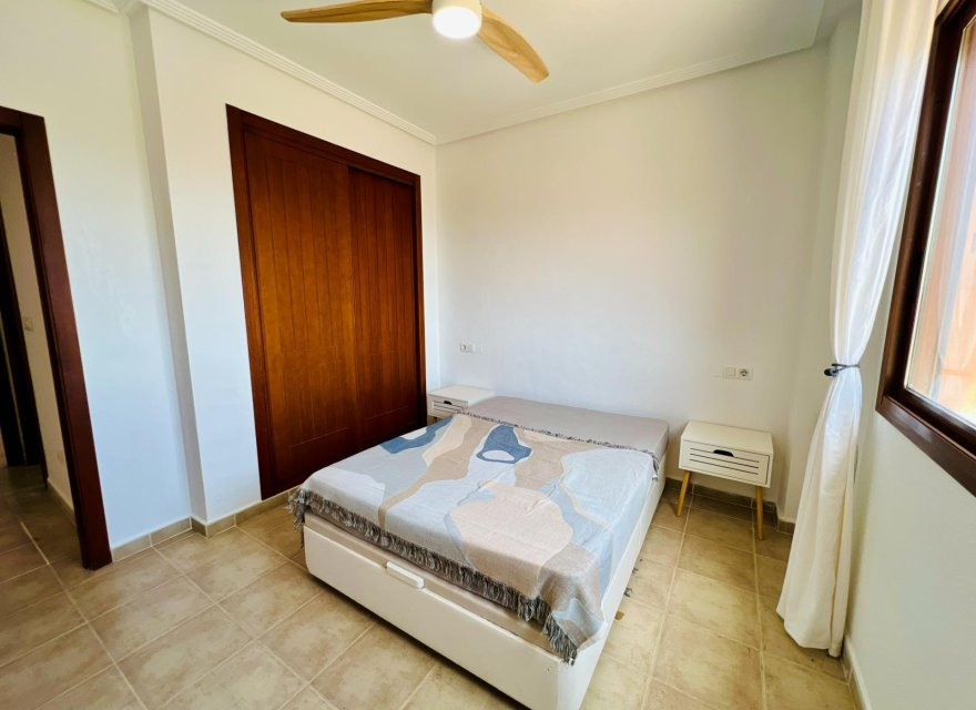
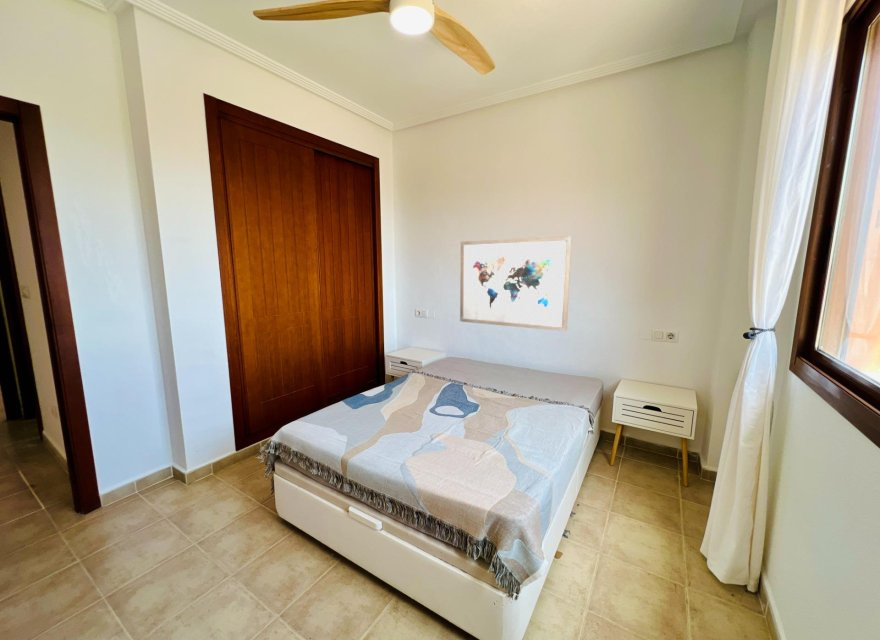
+ wall art (510, 283)
